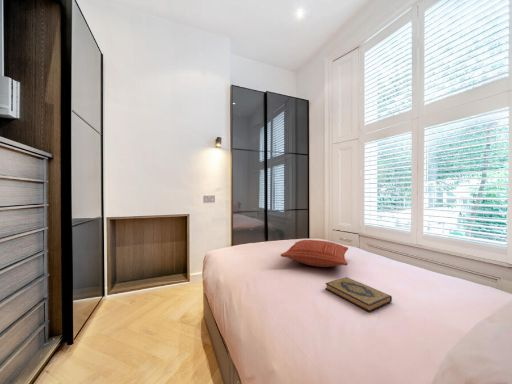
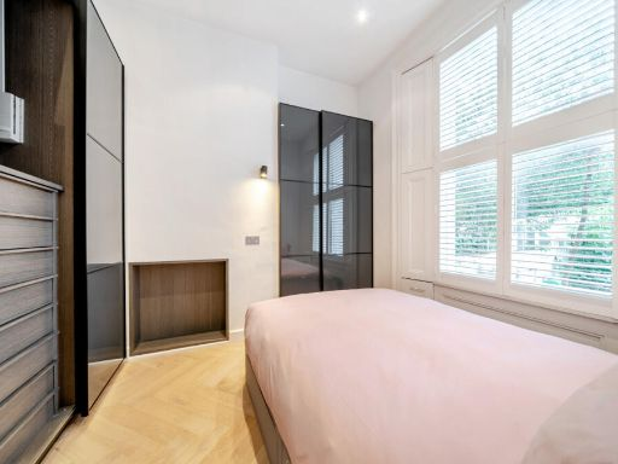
- pillow (316, 251)
- hardback book (356, 291)
